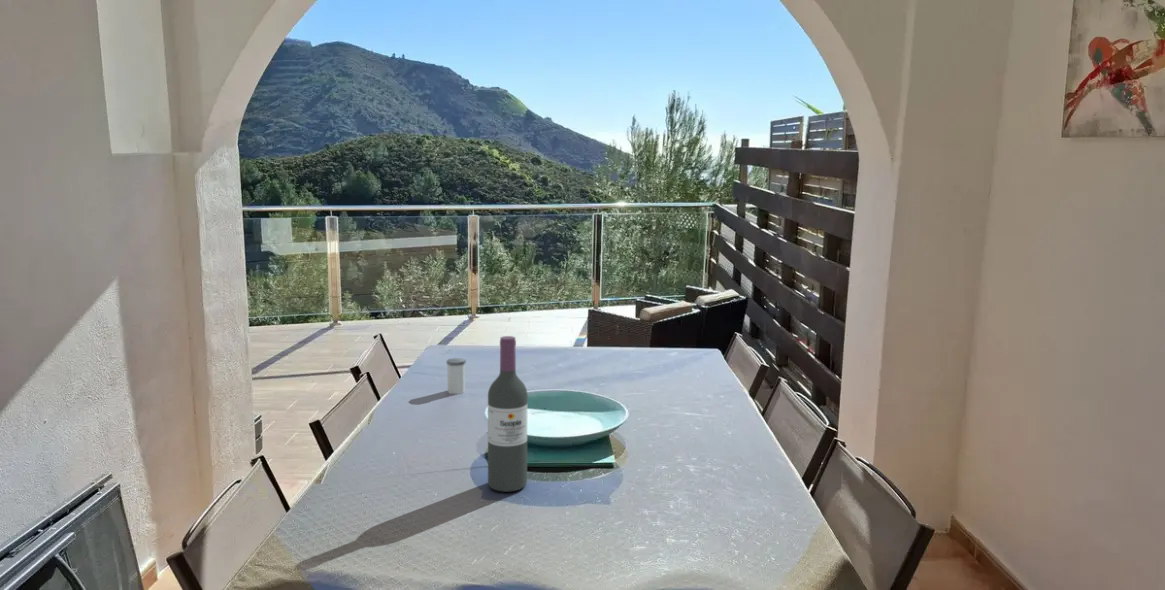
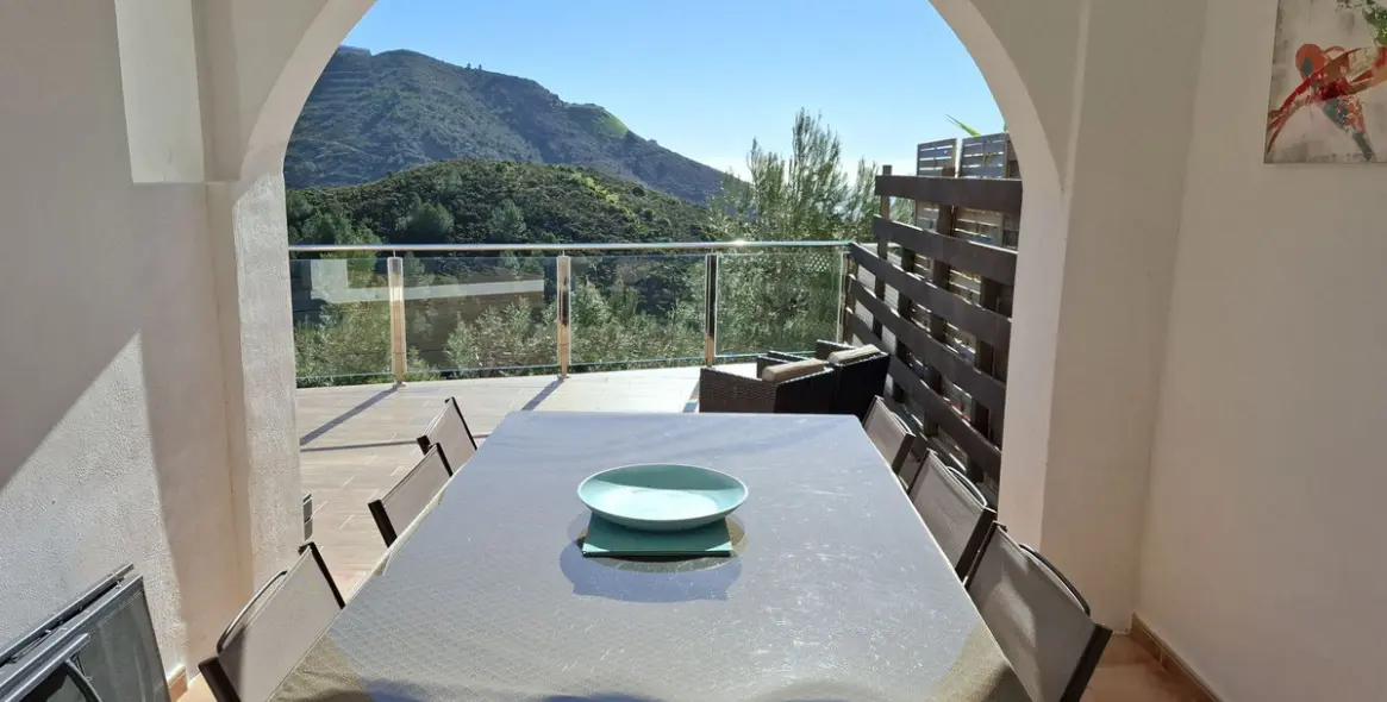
- wine bottle (507, 412)
- salt shaker (456, 376)
